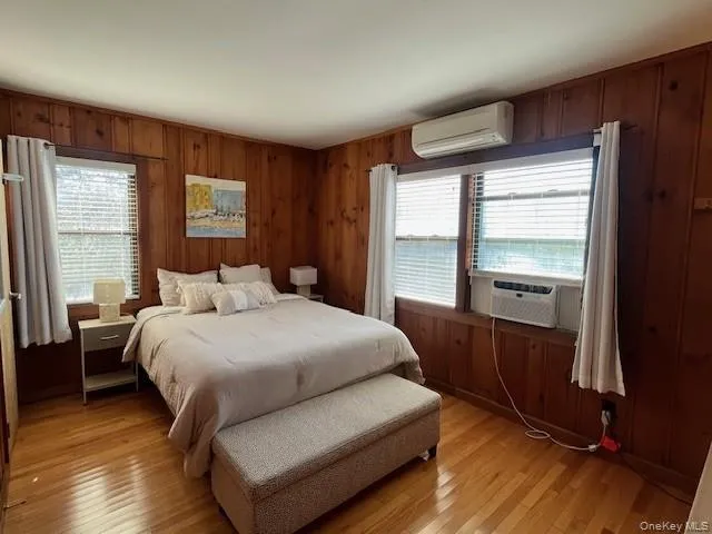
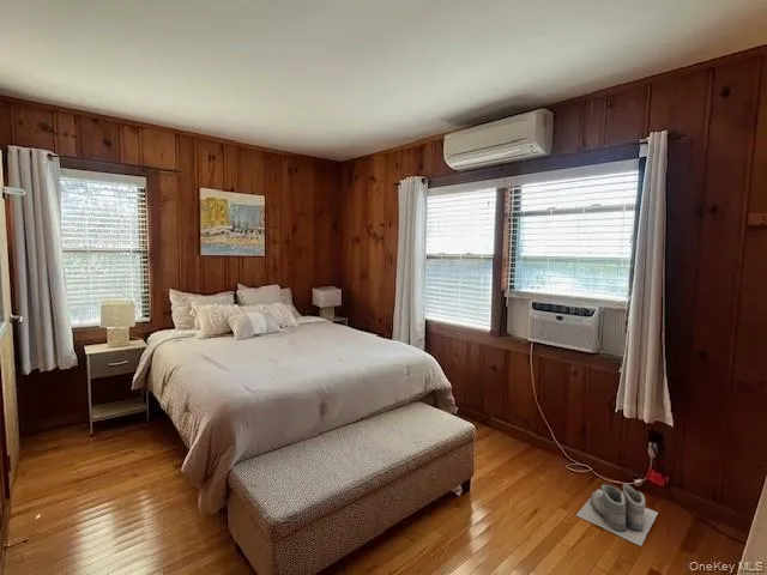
+ boots (618, 498)
